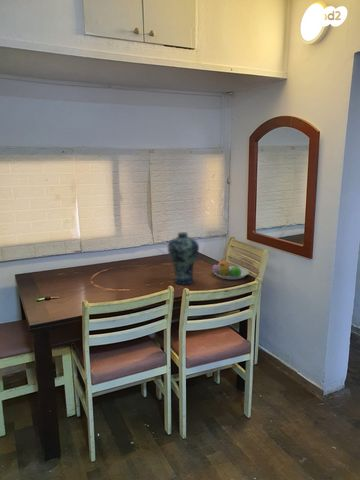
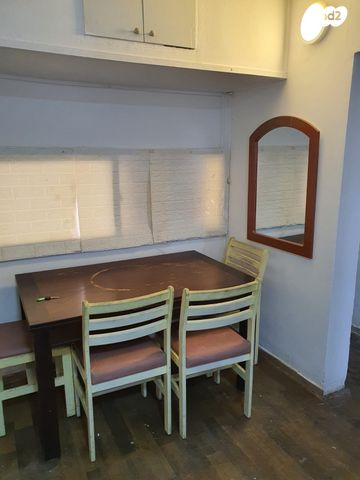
- fruit bowl (230, 268)
- vase (183, 257)
